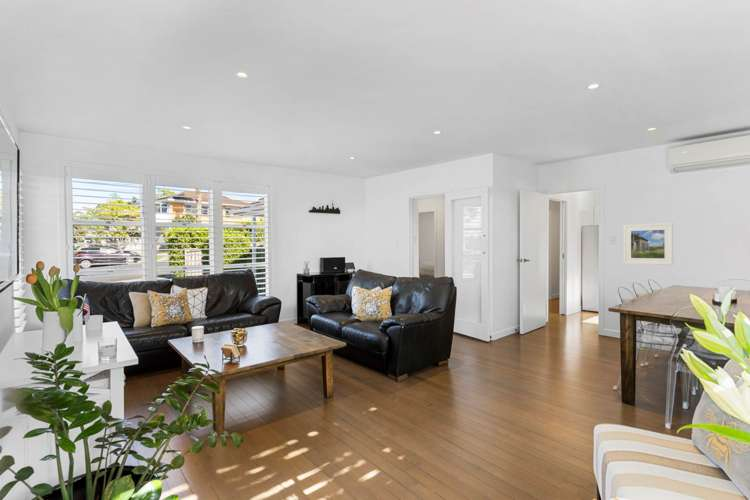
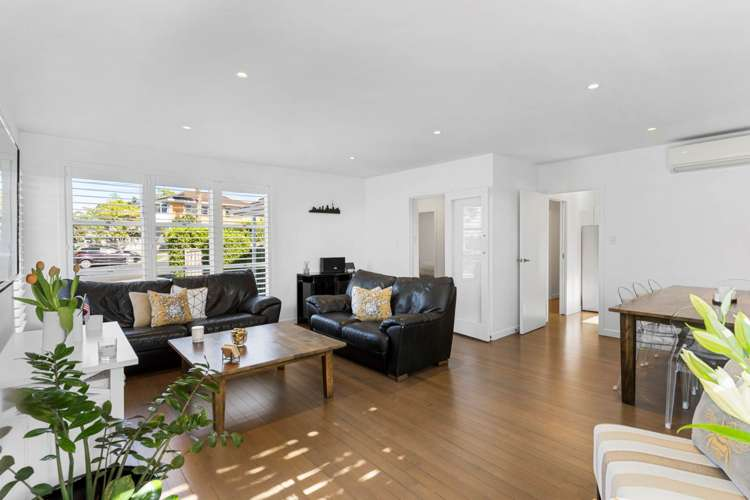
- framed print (647, 244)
